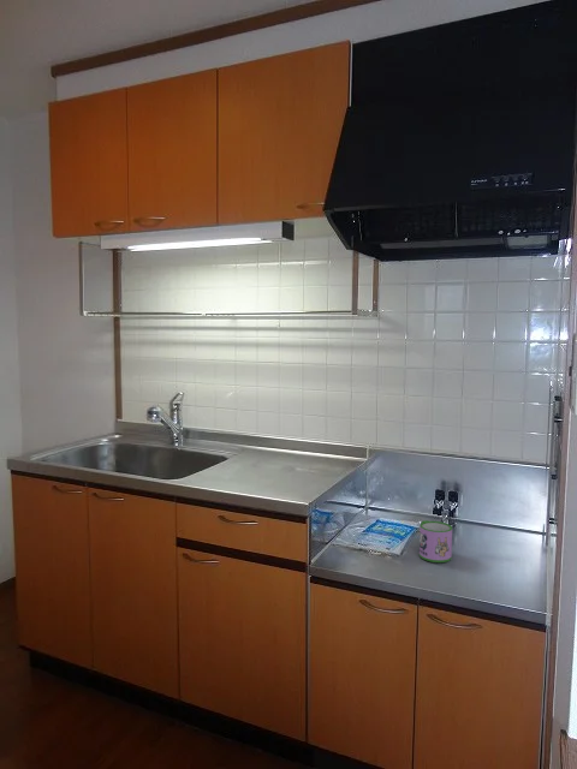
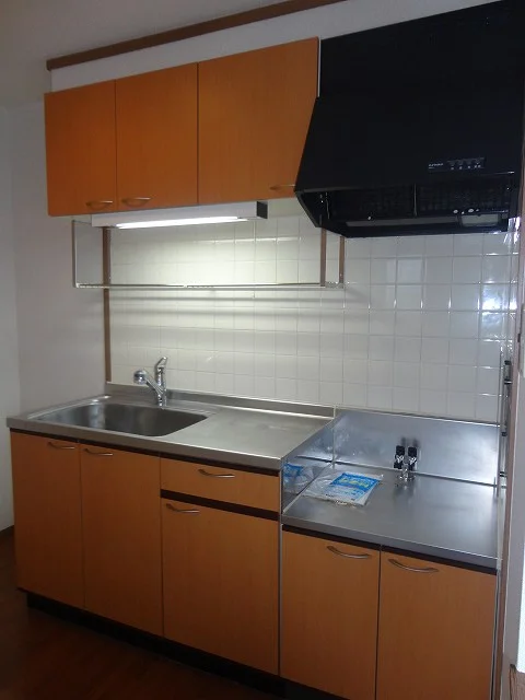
- mug (432, 538)
